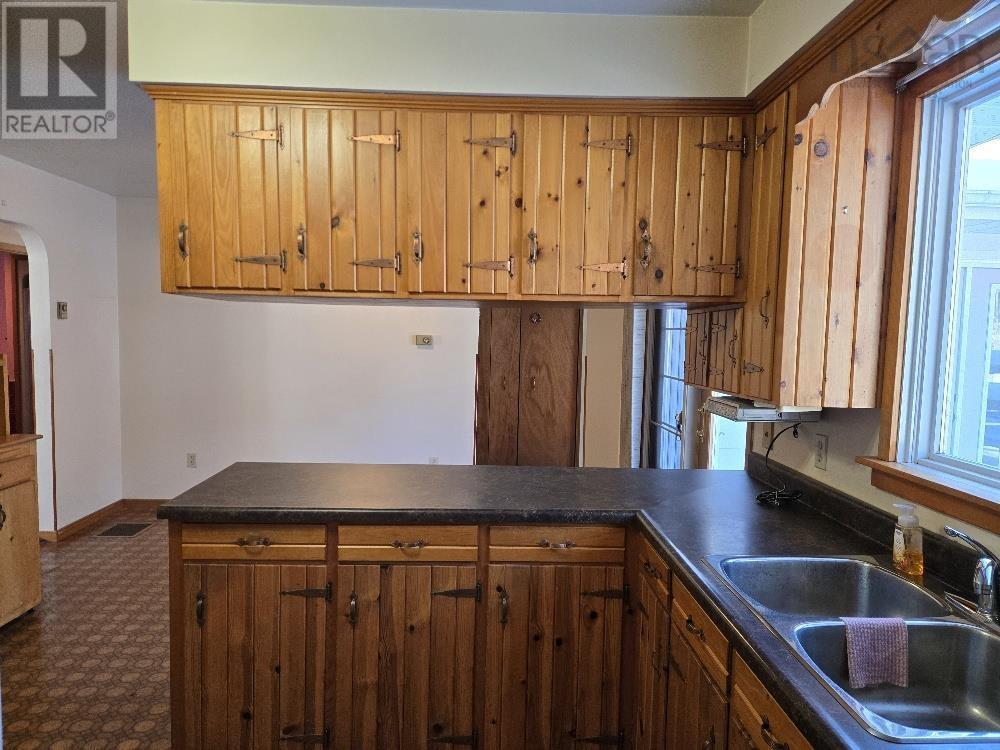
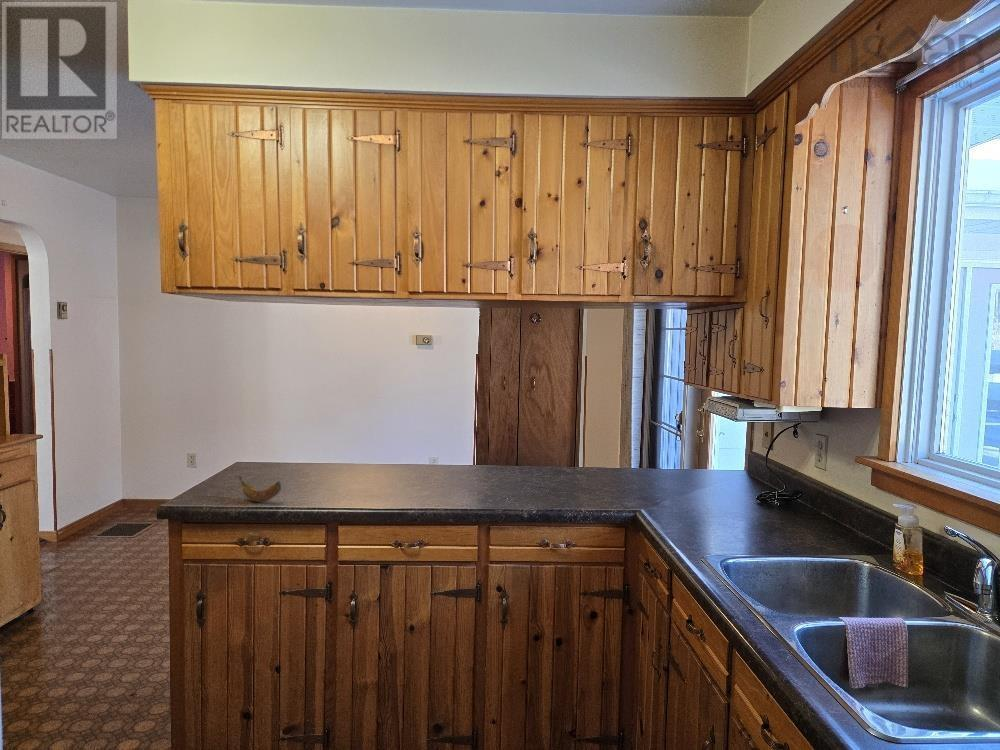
+ banana (259, 490)
